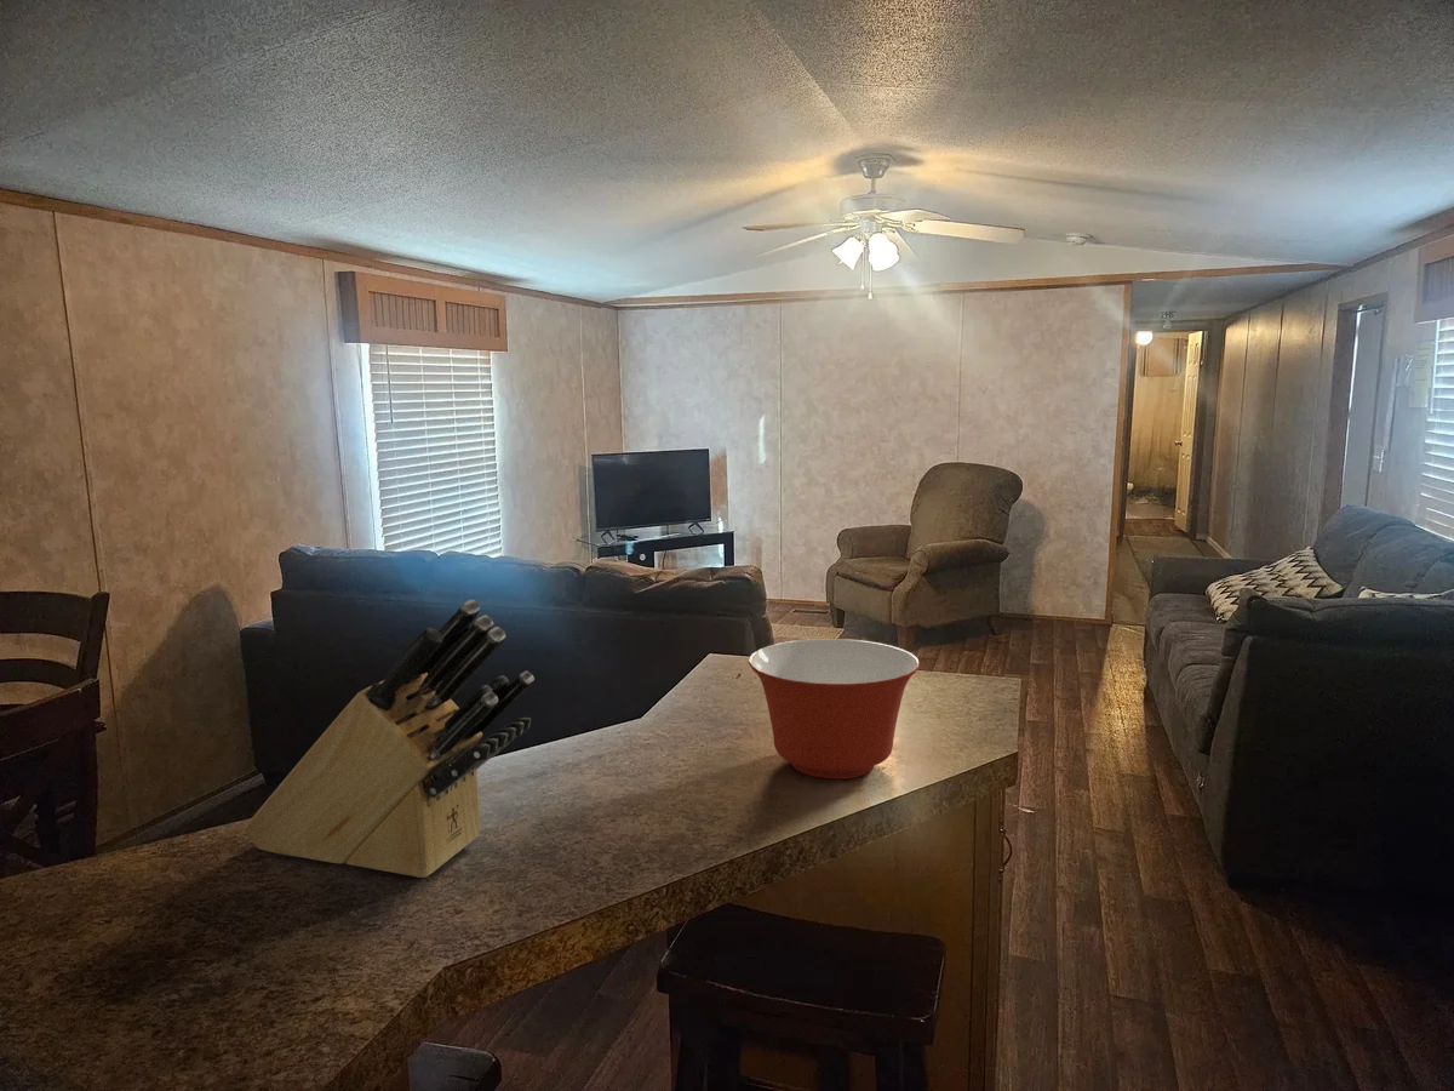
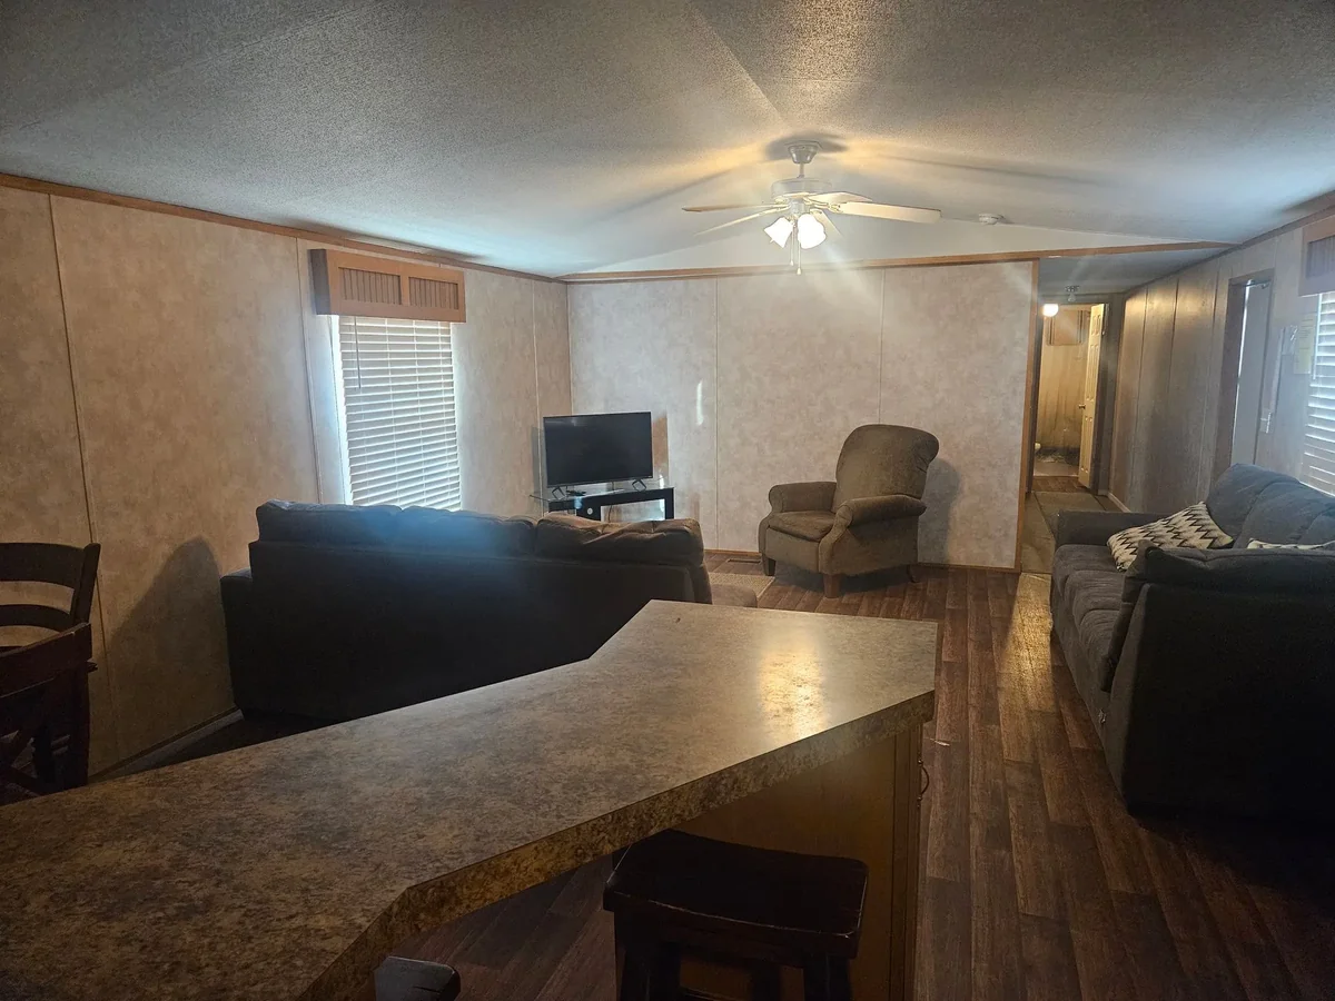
- knife block (387, 727)
- mixing bowl (832, 710)
